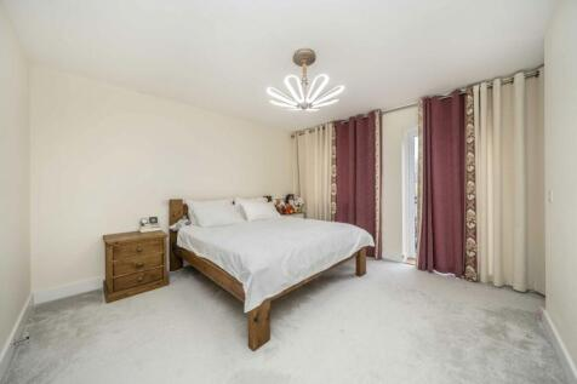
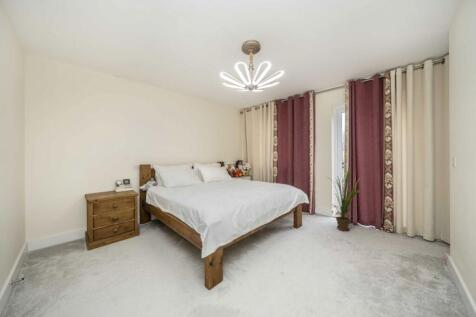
+ house plant (342, 199)
